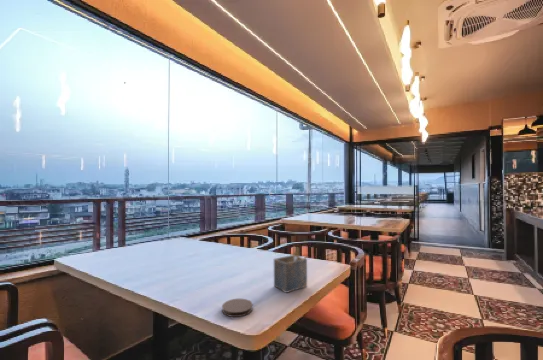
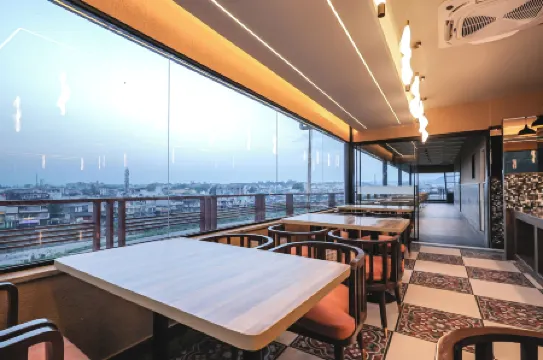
- napkin holder (290, 267)
- coaster (237, 307)
